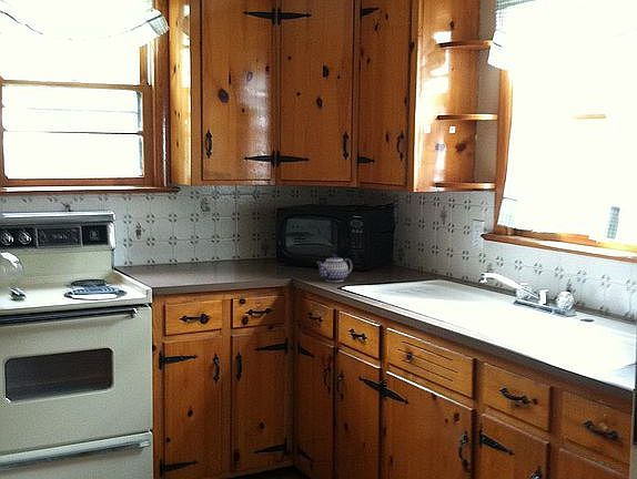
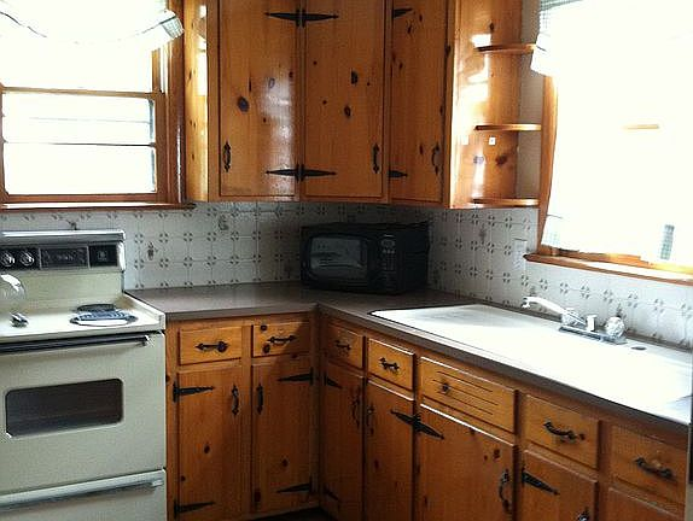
- teapot (334, 267)
